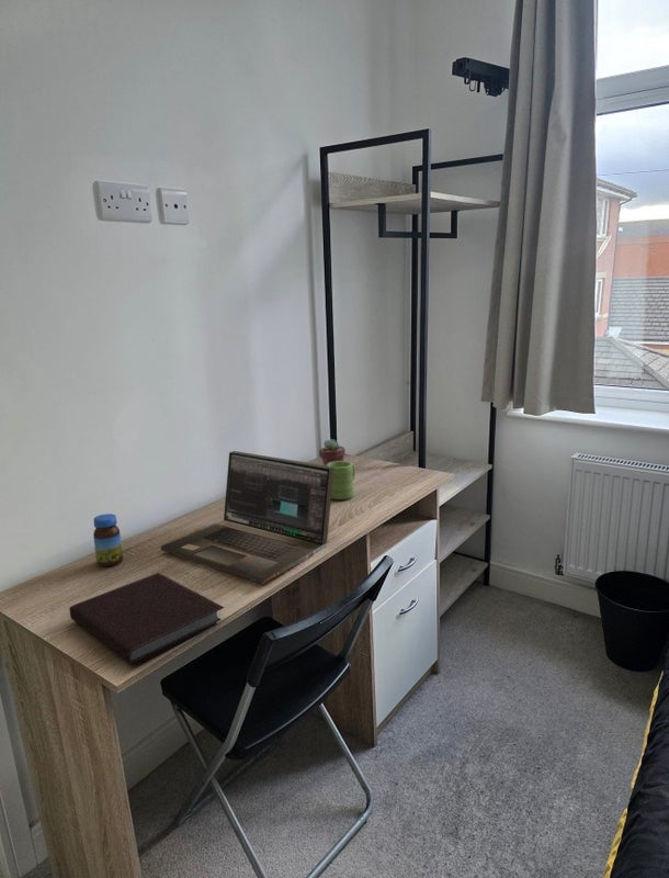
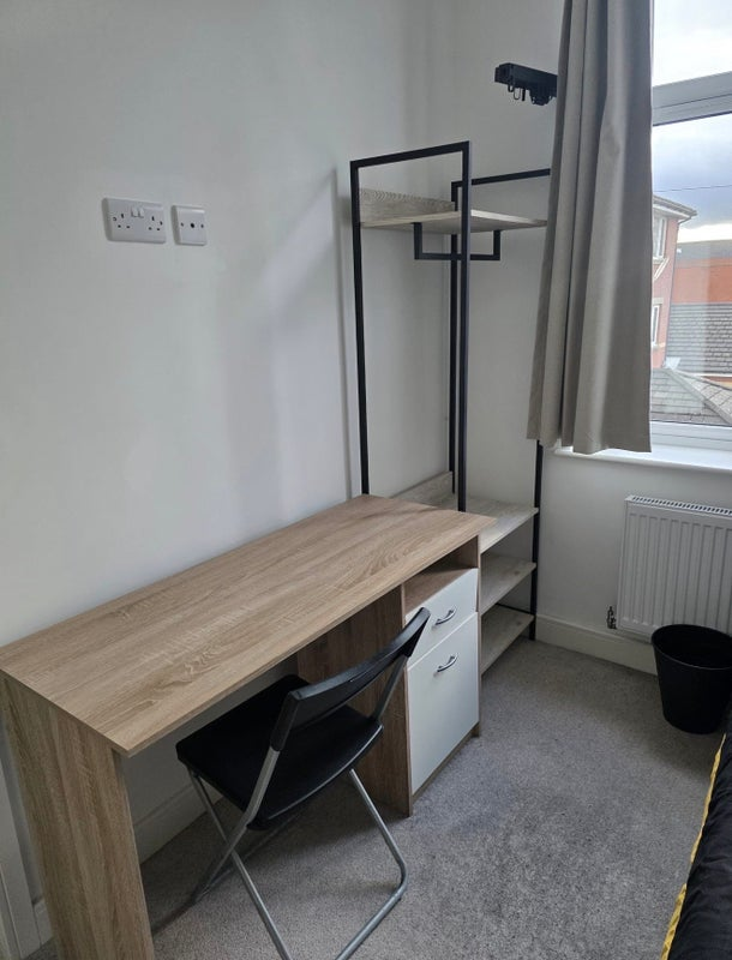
- potted succulent (332, 455)
- jar (106, 539)
- laptop (247, 508)
- mug (343, 479)
- notebook (146, 614)
